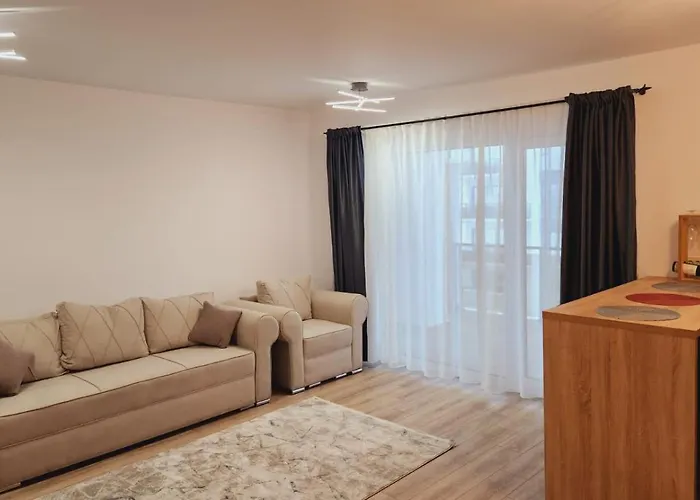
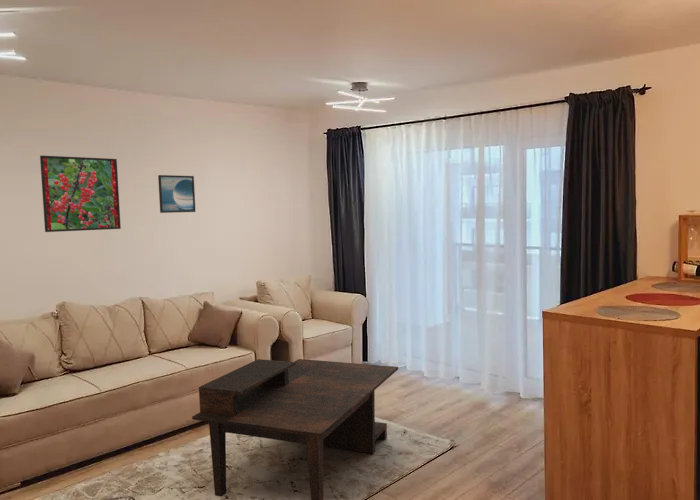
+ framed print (82, 194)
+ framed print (177, 194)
+ coffee table (308, 414)
